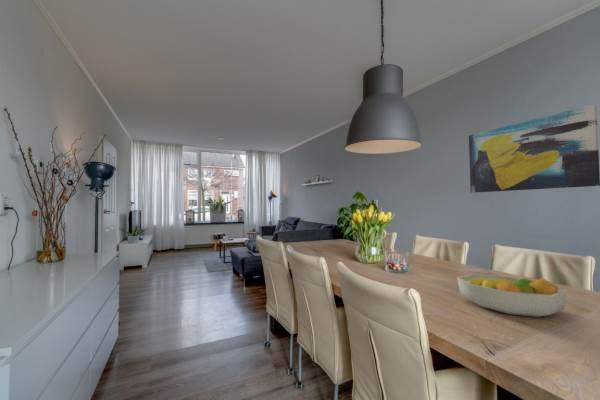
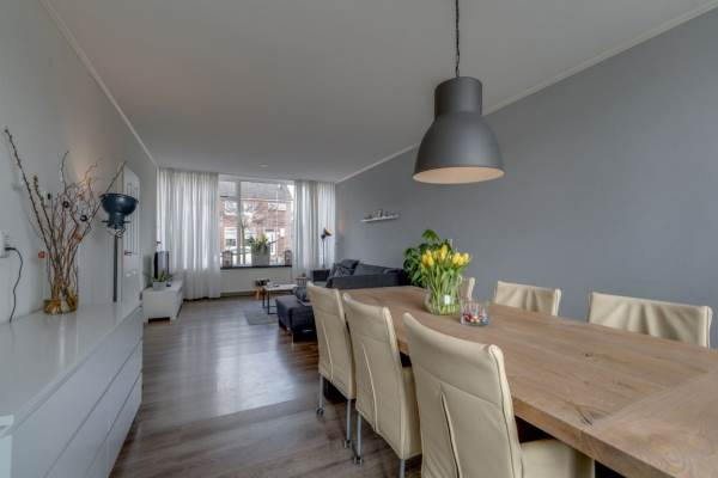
- fruit bowl (506, 289)
- wall art (522, 156)
